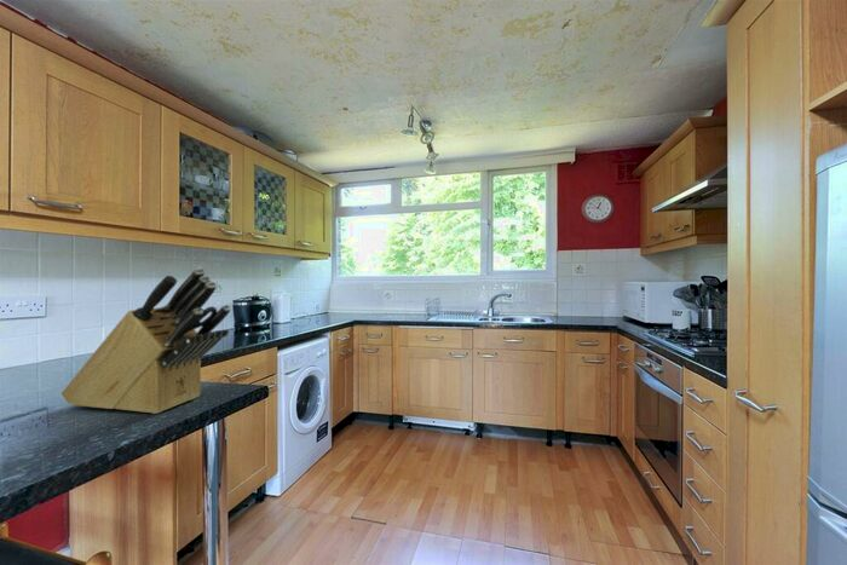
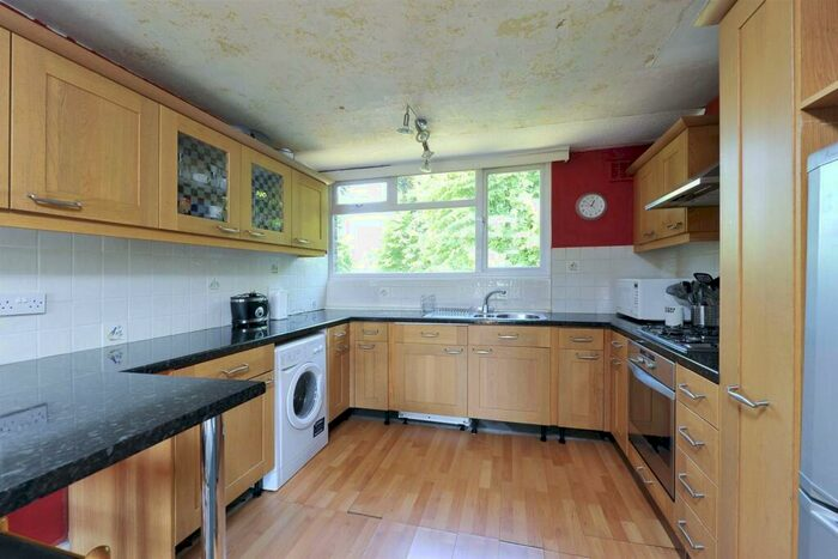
- knife block (149, 335)
